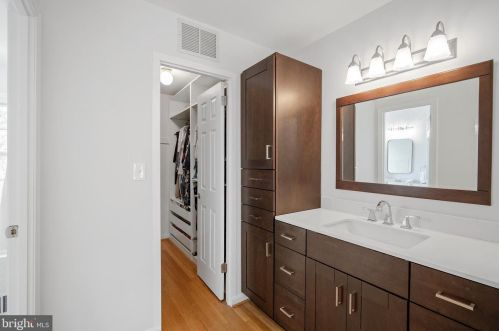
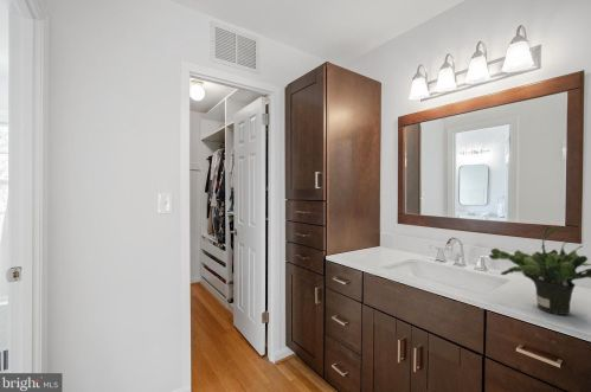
+ potted plant (539, 265)
